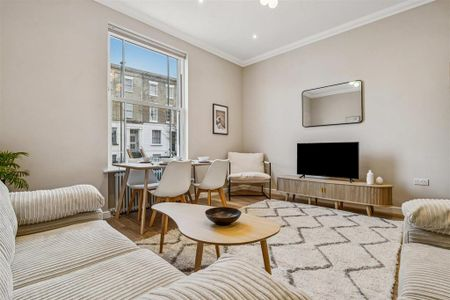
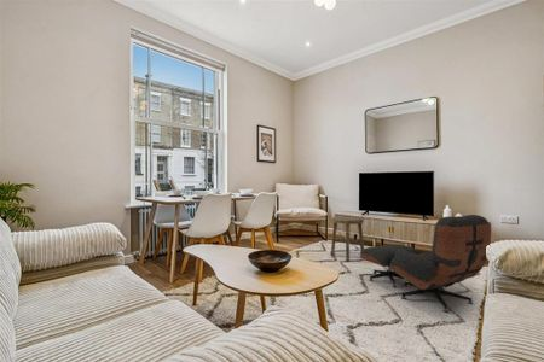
+ lounge chair (415, 250)
+ stool (347, 237)
